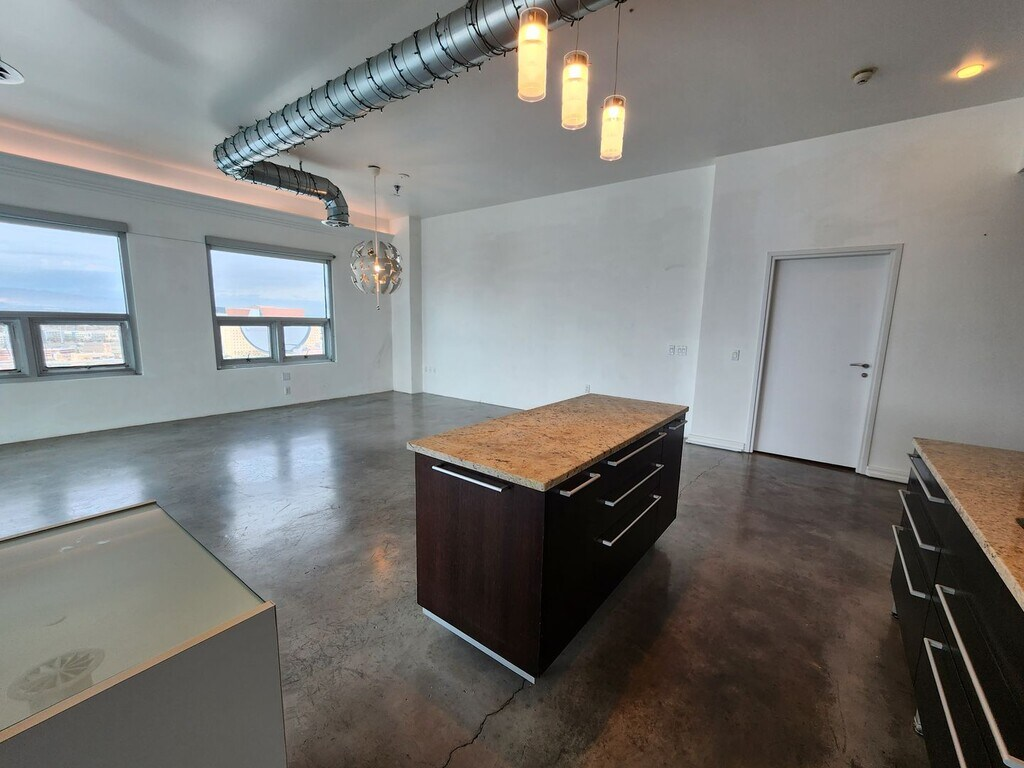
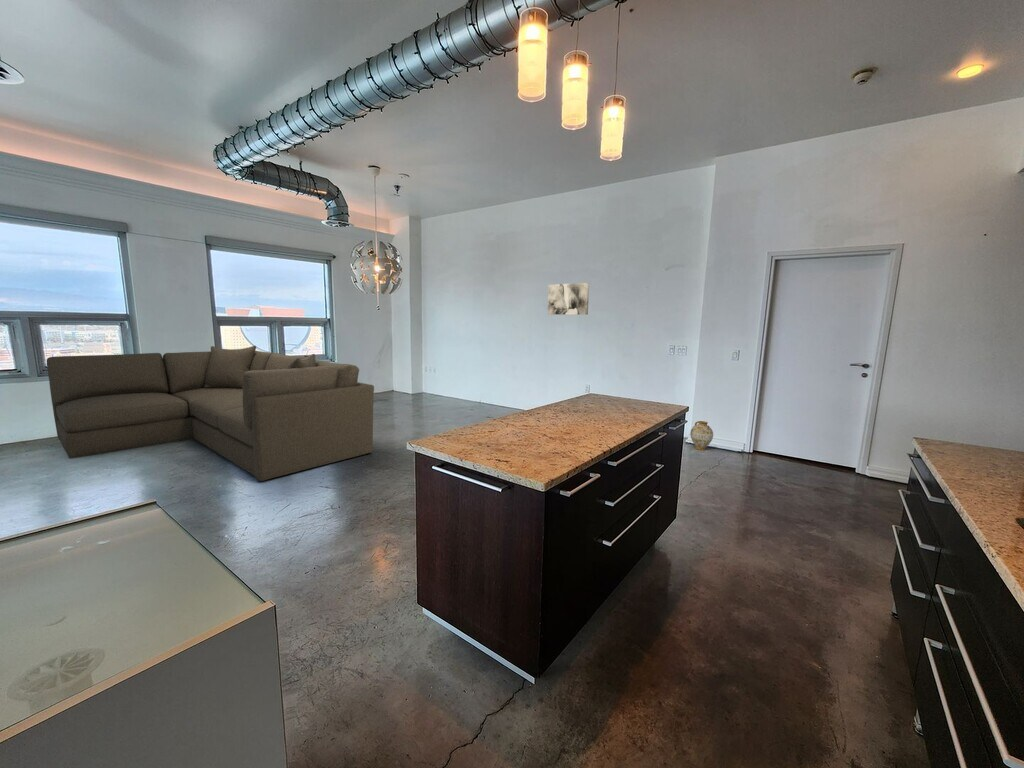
+ wall art (567, 299)
+ sofa (207, 399)
+ ceramic jug (701, 435)
